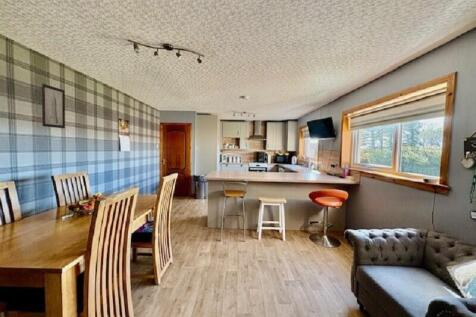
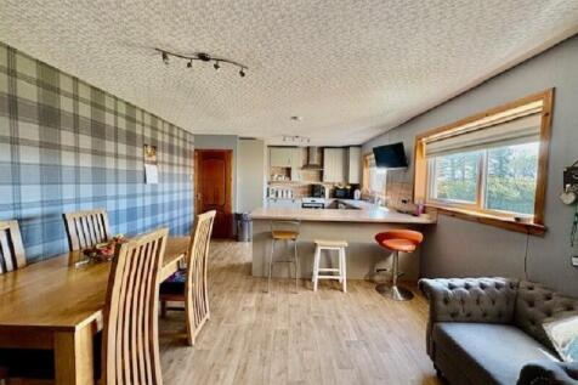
- wall art (54, 107)
